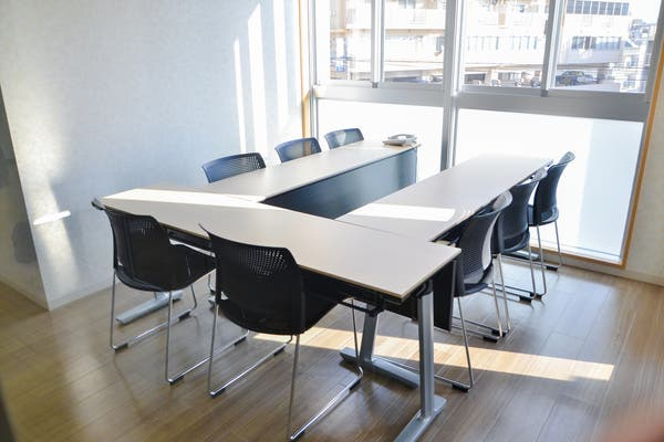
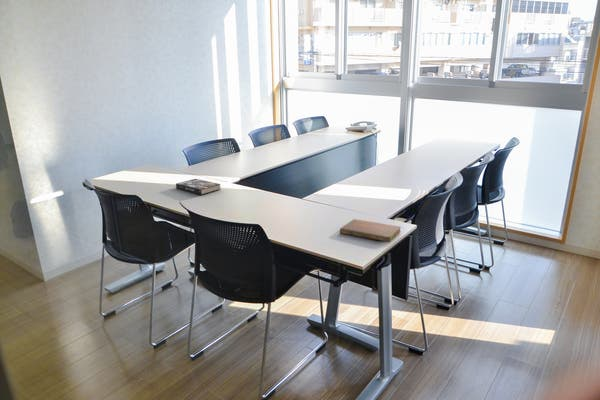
+ notebook (370, 230)
+ book (198, 186)
